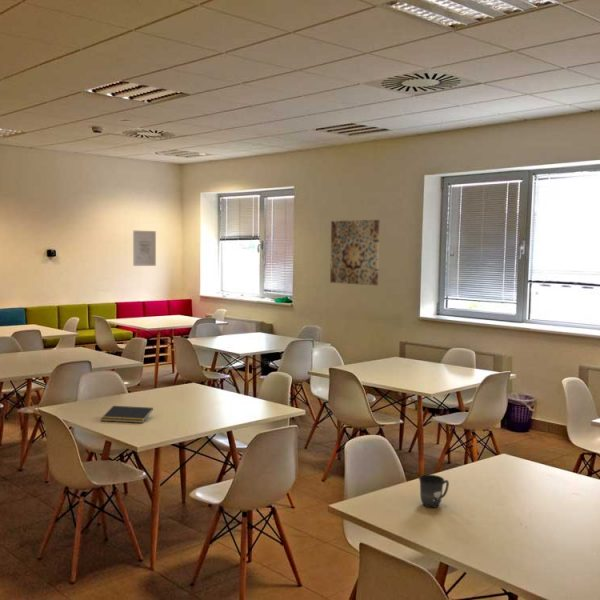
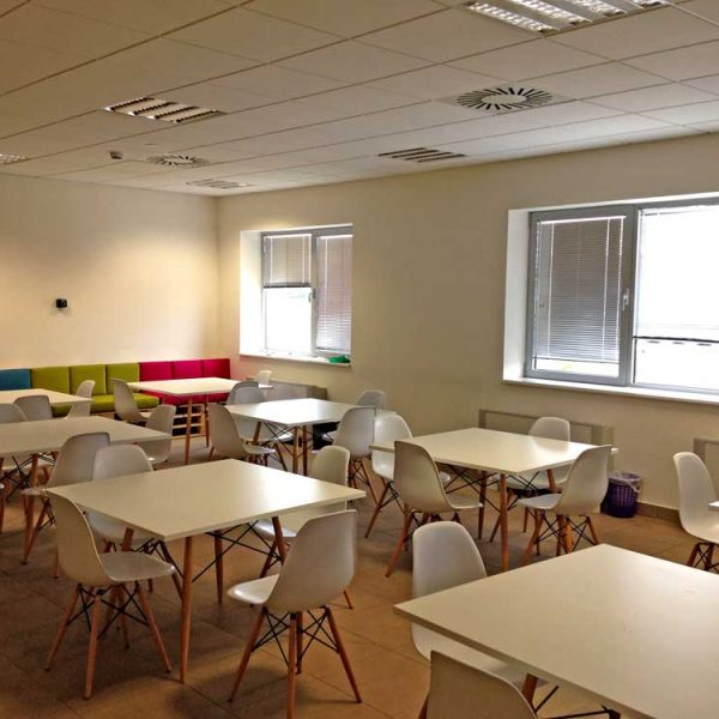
- notepad (127, 414)
- wall art (144, 248)
- mug (434, 491)
- wall art (354, 252)
